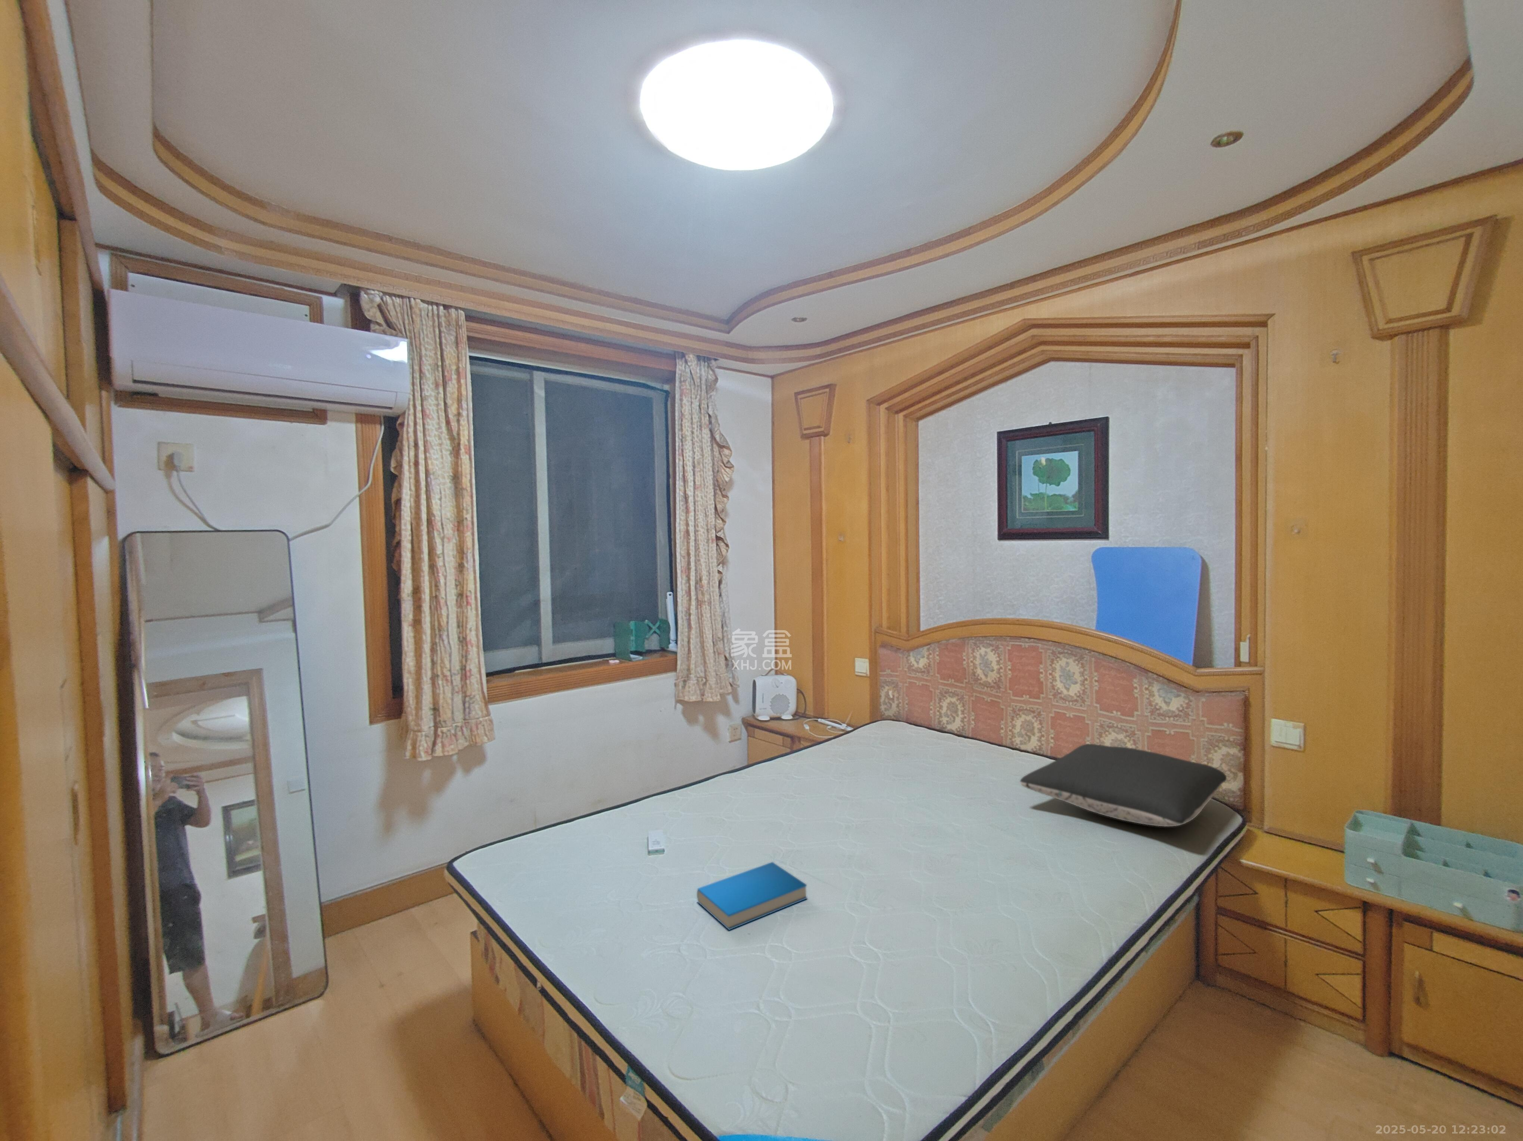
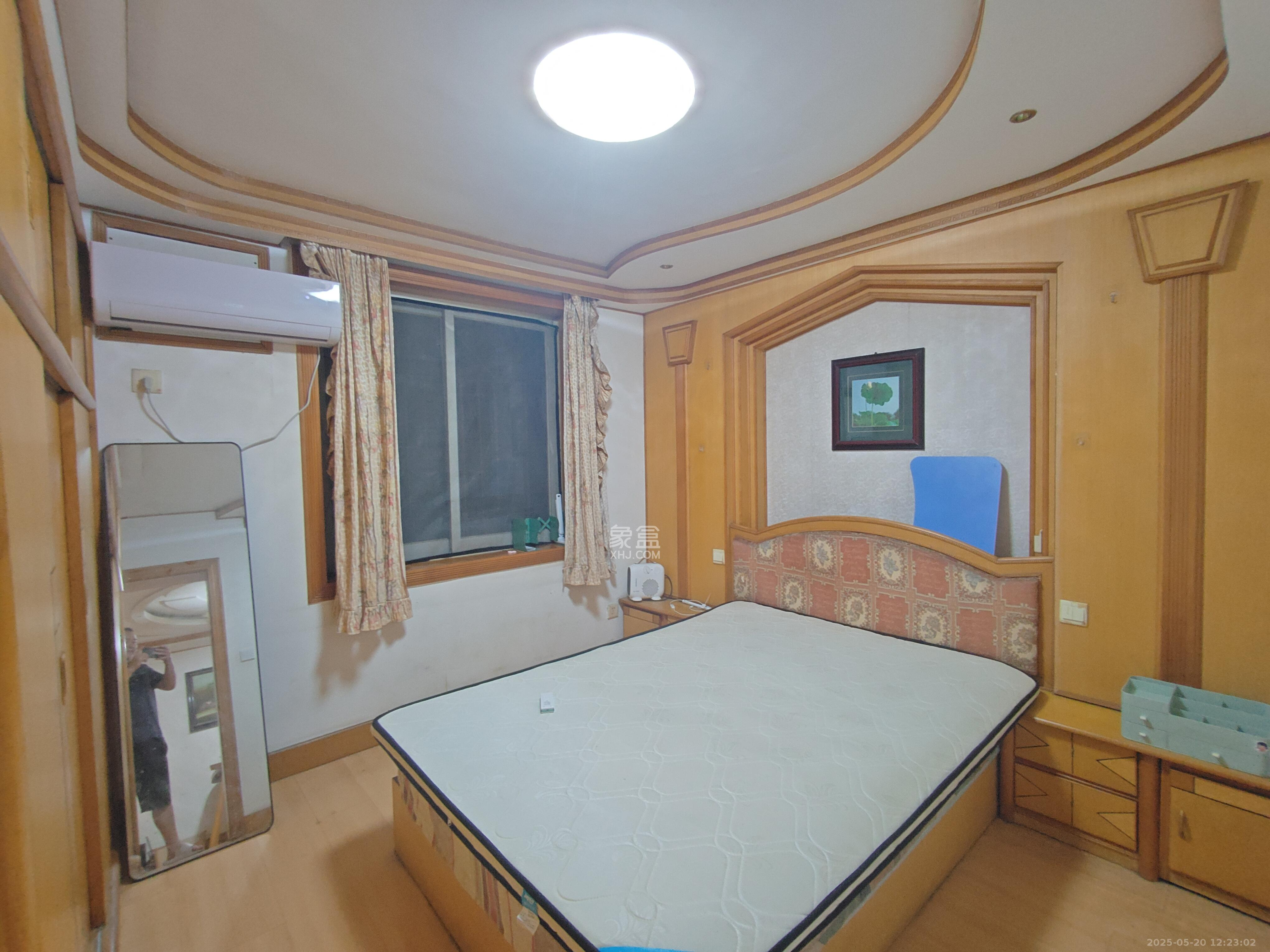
- pillow (1122, 780)
- book (752, 893)
